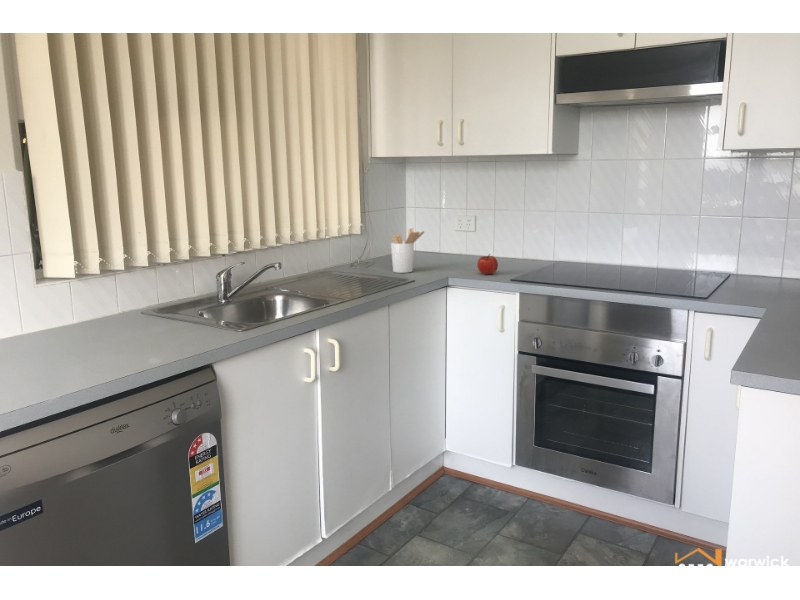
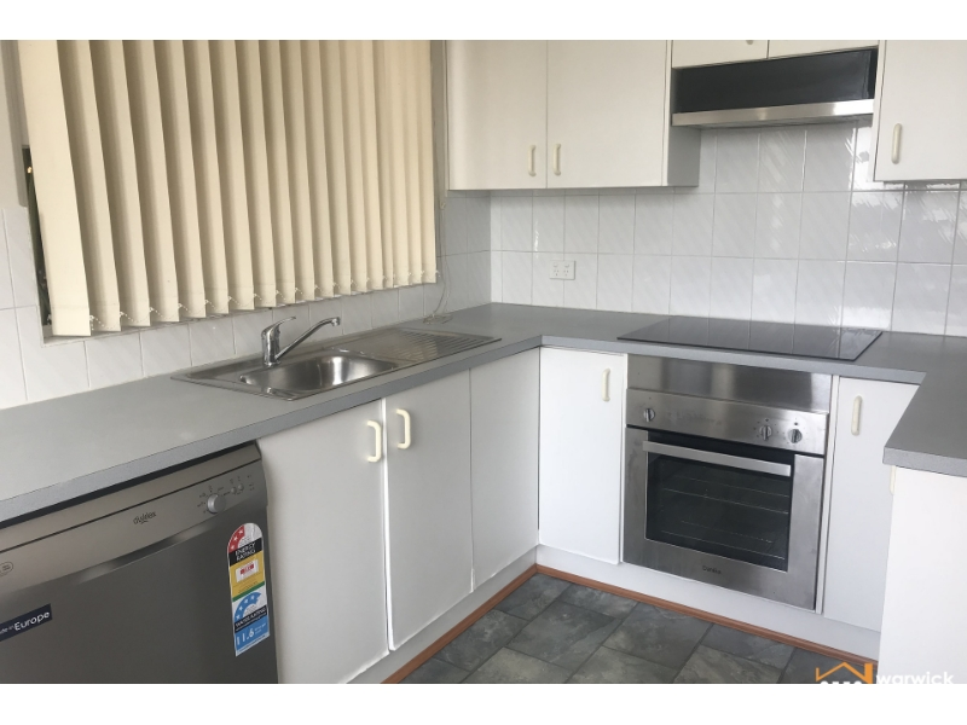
- fruit (487, 263)
- utensil holder (407, 250)
